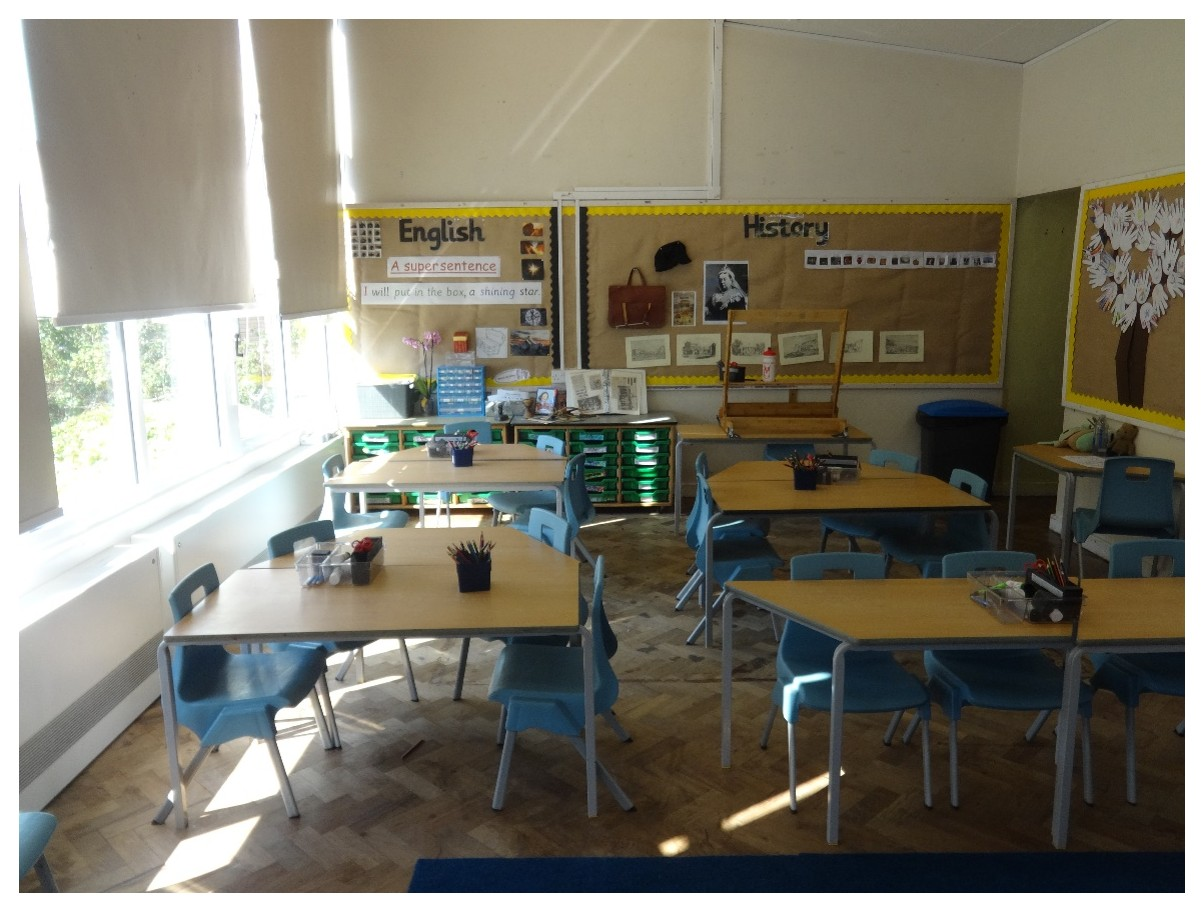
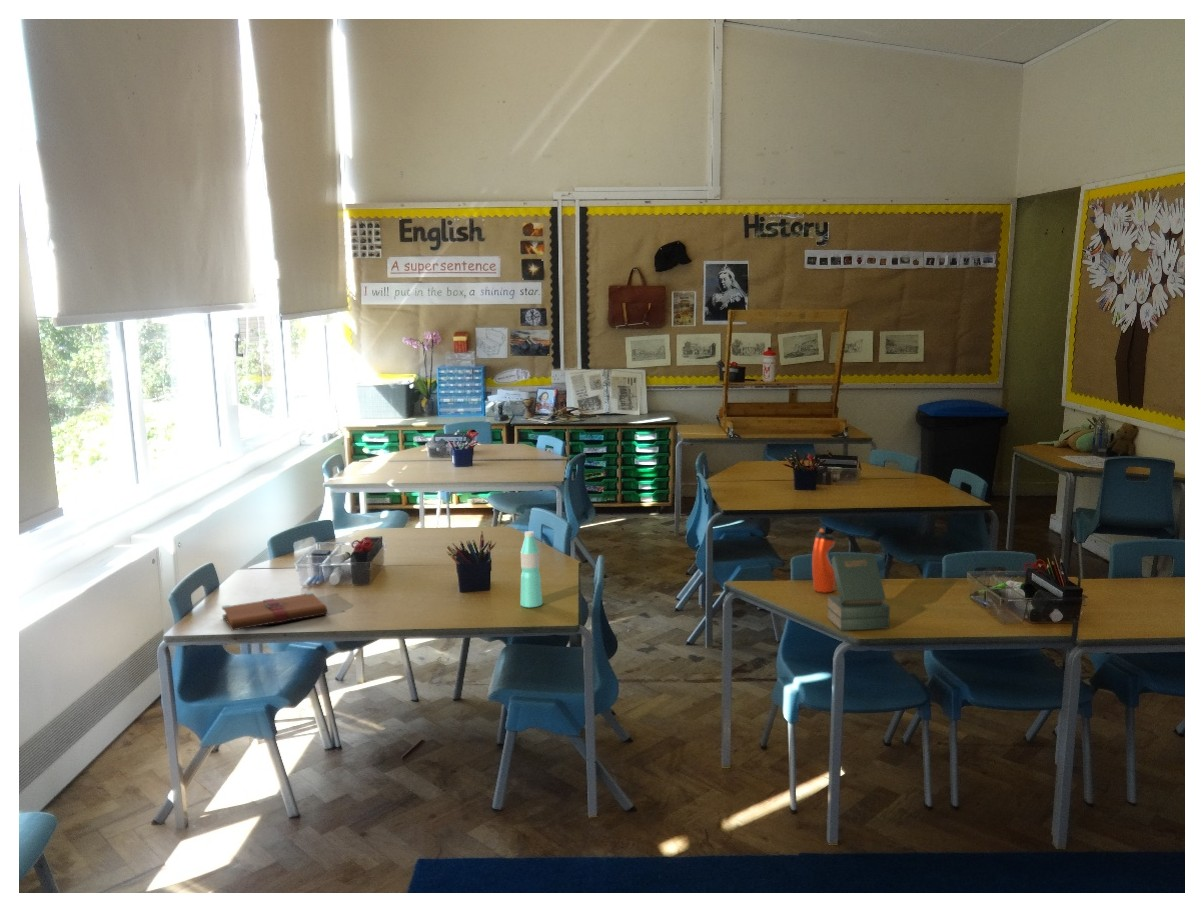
+ water bottle (823, 559)
+ book (858, 590)
+ book (279, 609)
+ water bottle (530, 568)
